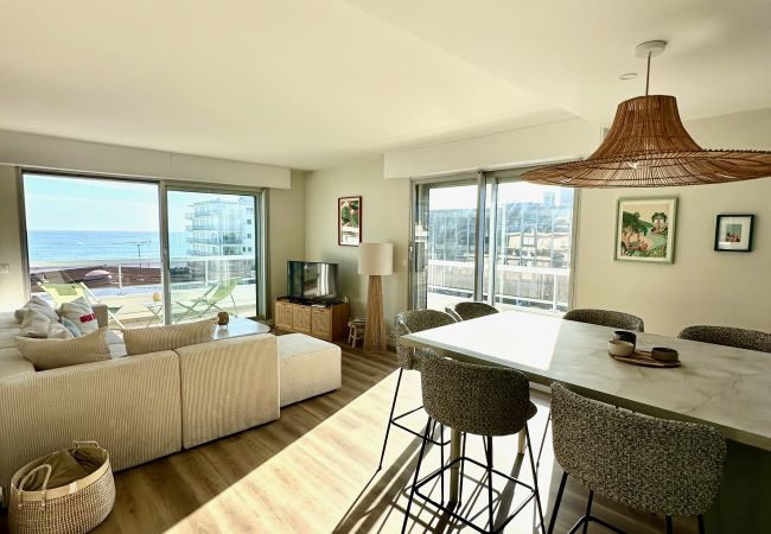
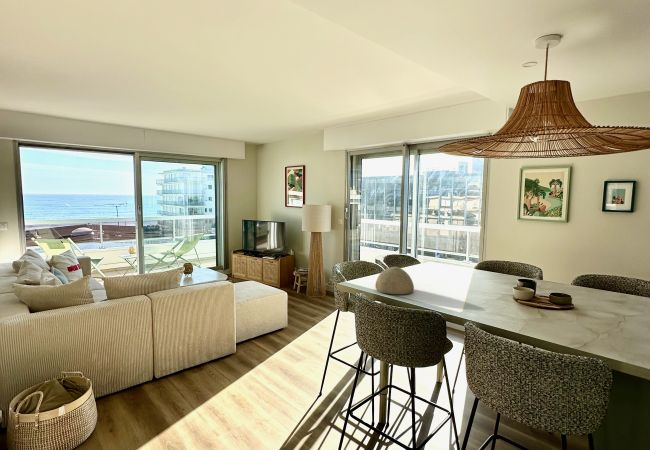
+ bowl (394, 278)
